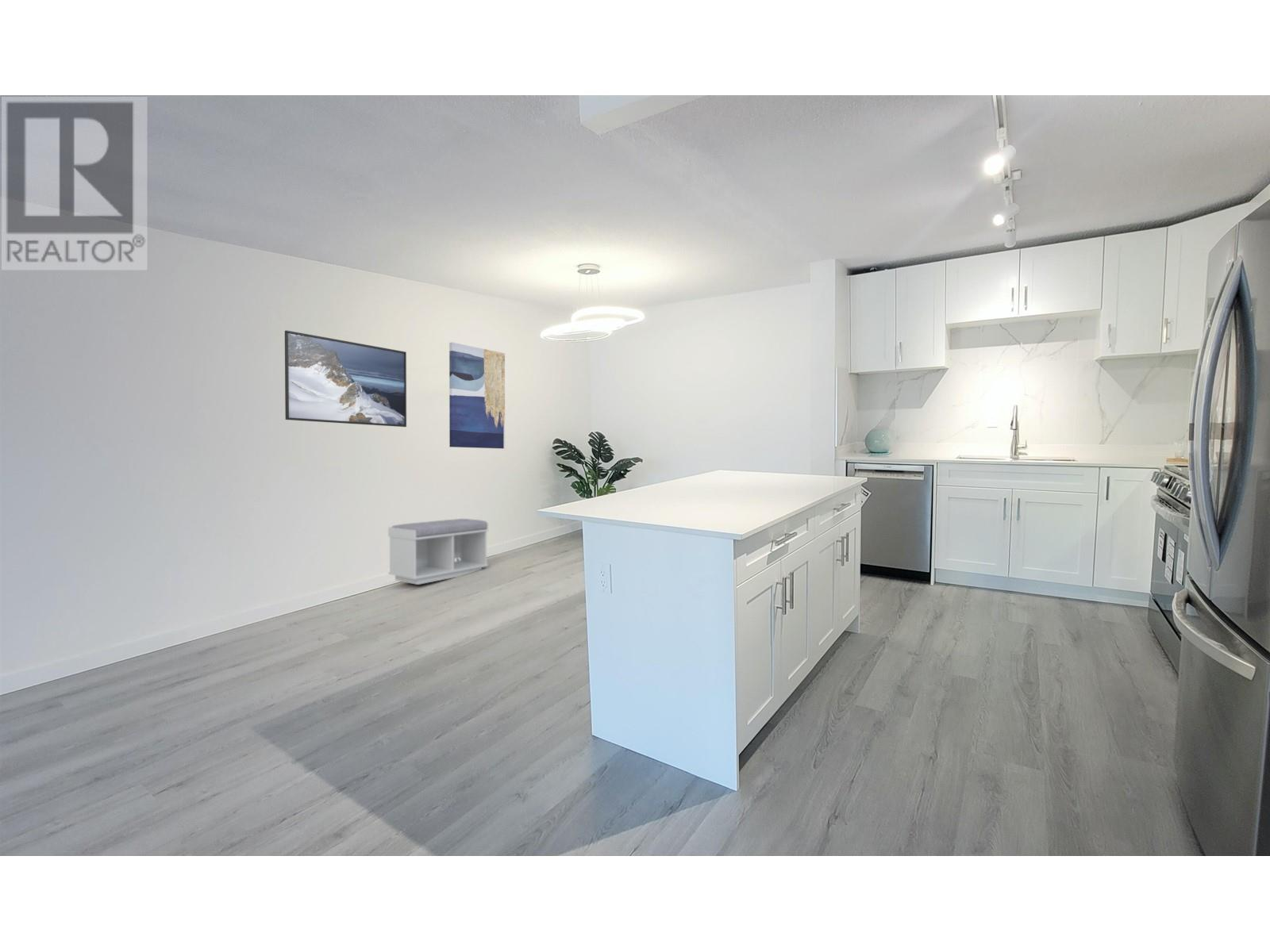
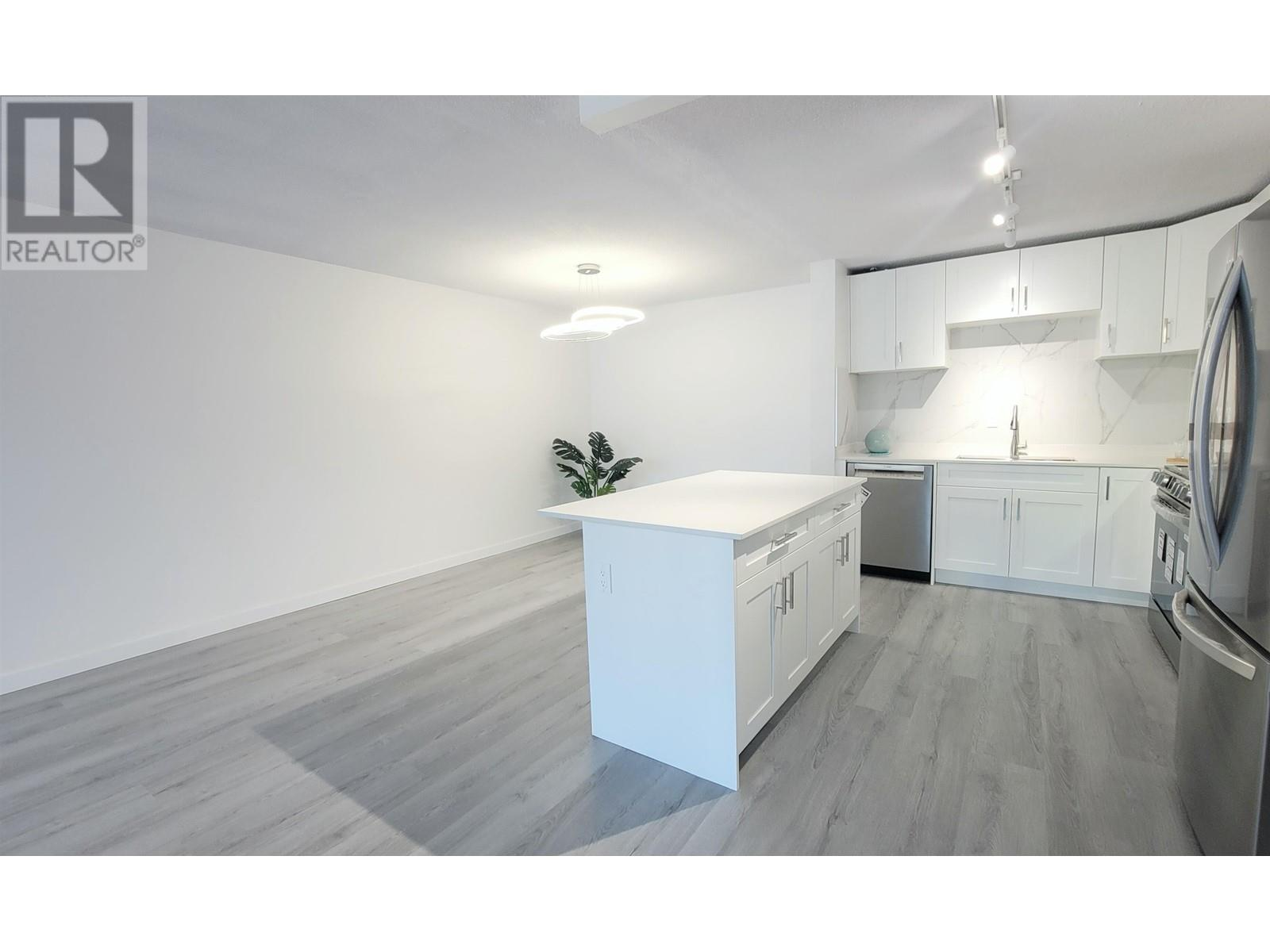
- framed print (351, 382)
- bench (441, 548)
- wall art (478, 397)
